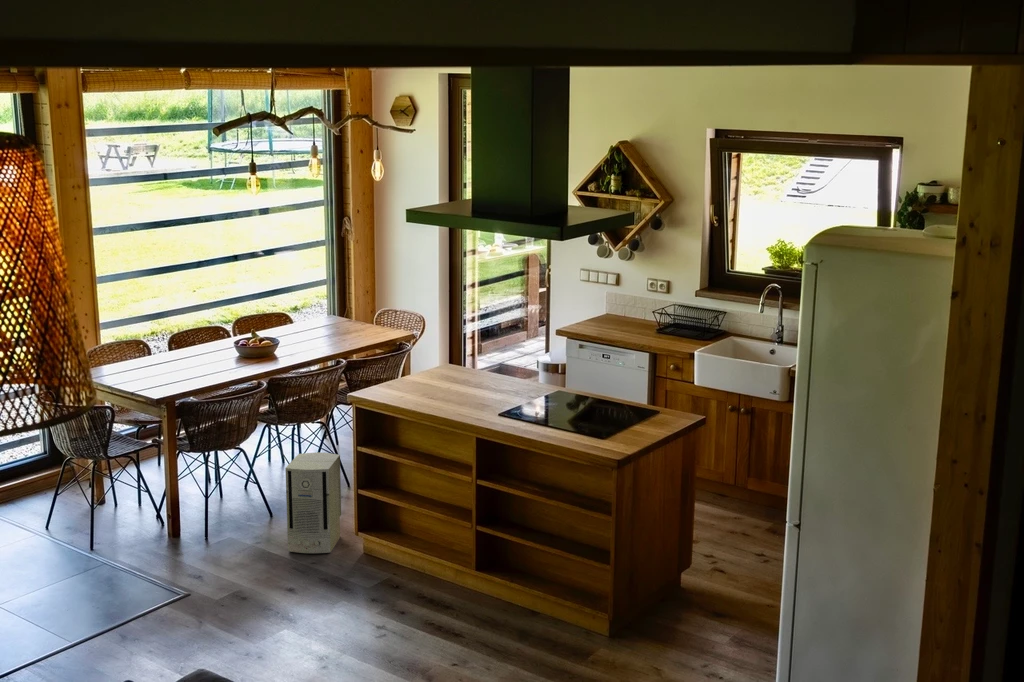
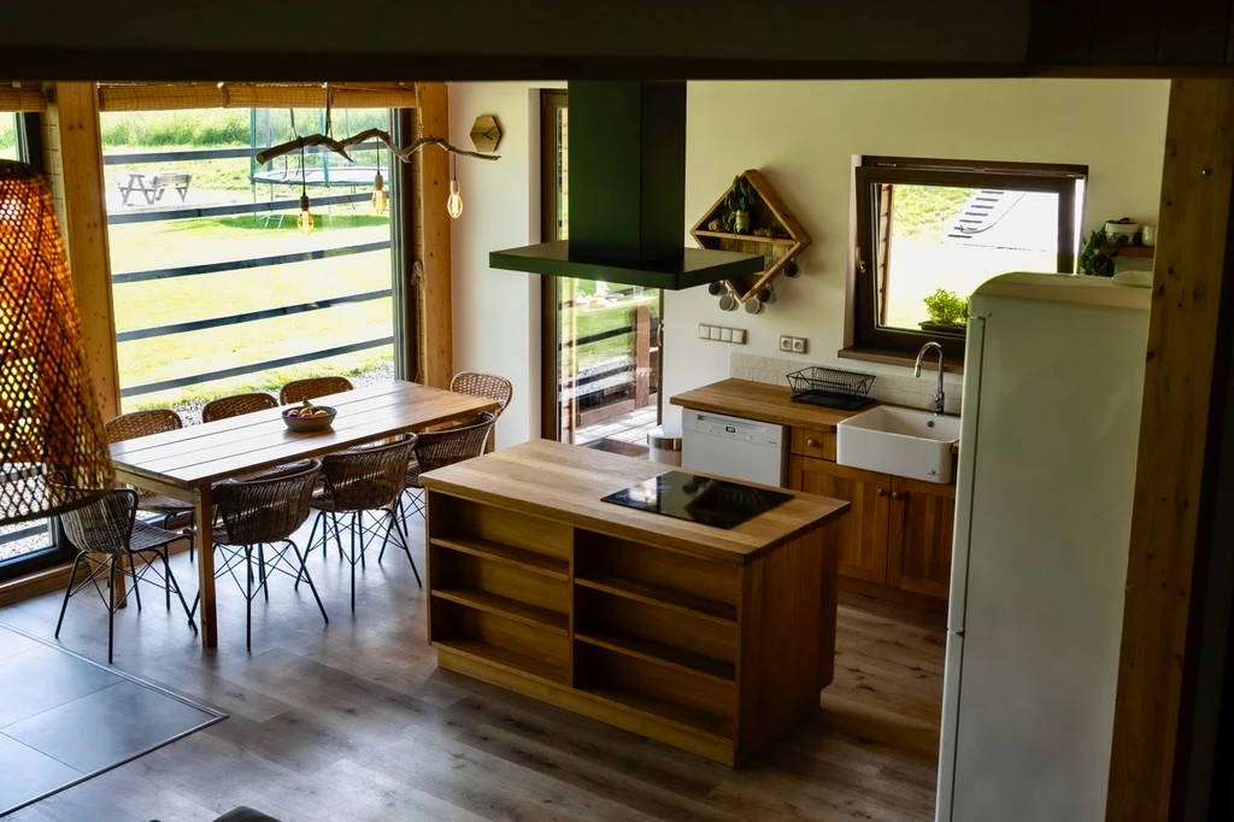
- air purifier (314, 502)
